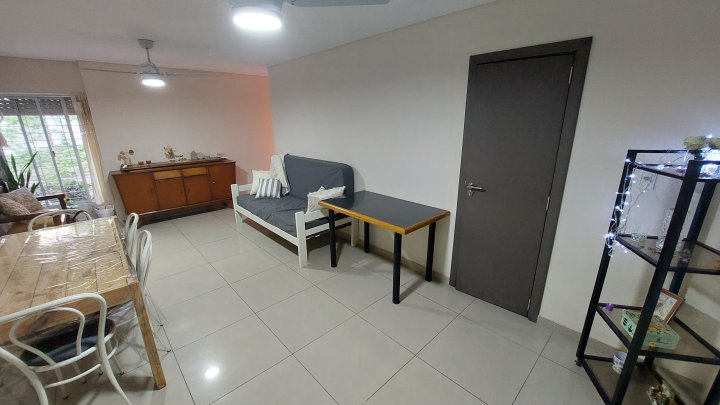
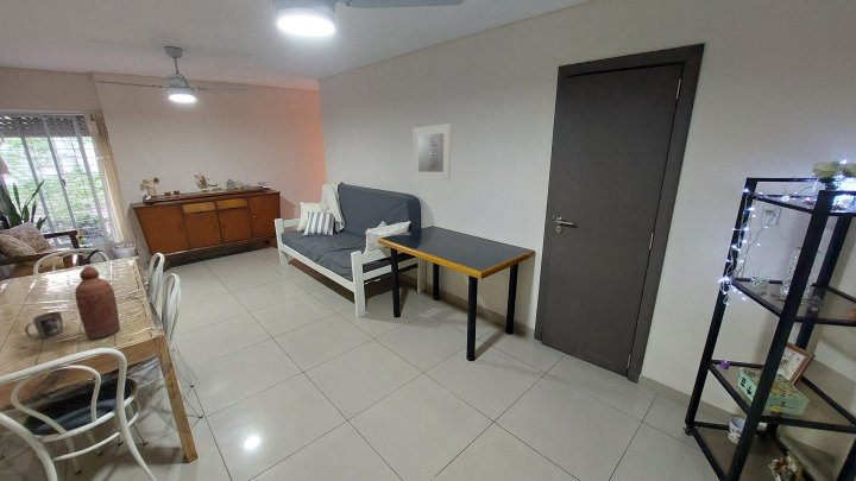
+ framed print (430, 153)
+ mug (44, 327)
+ bottle (96, 300)
